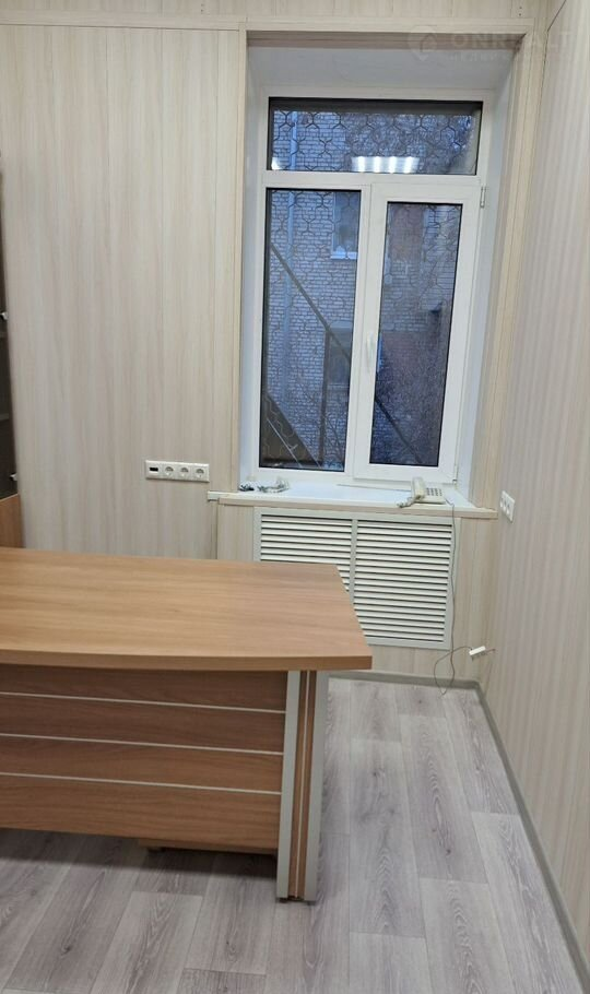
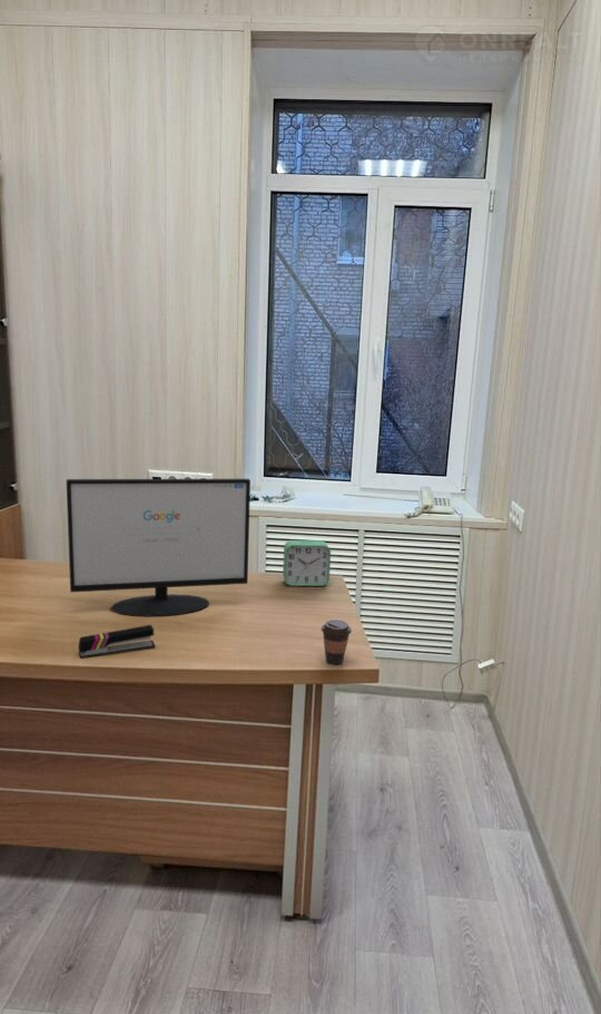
+ coffee cup (335, 642)
+ stapler (117, 641)
+ computer monitor (161, 543)
+ alarm clock (306, 562)
